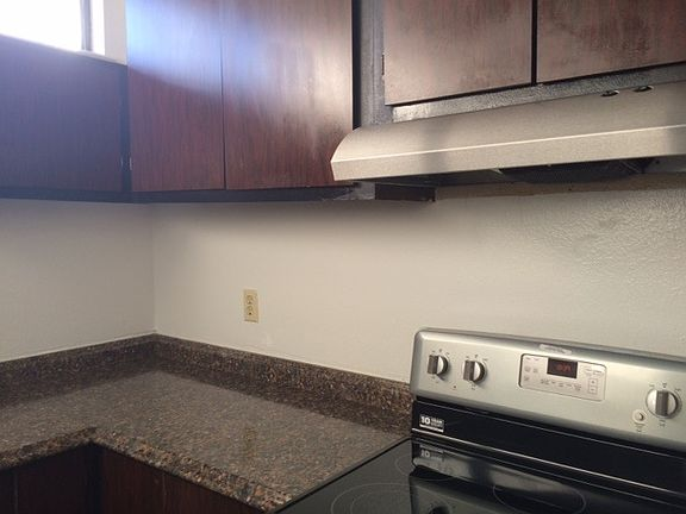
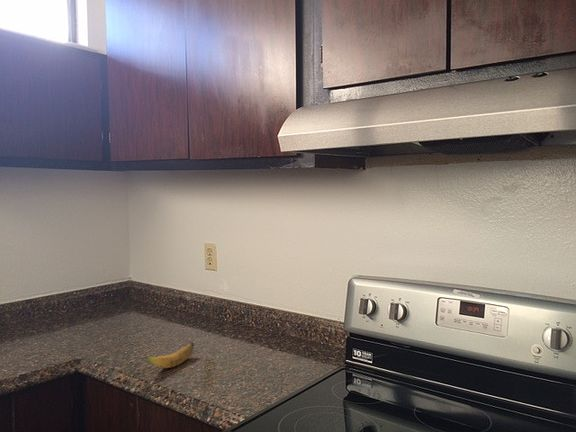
+ banana (171, 355)
